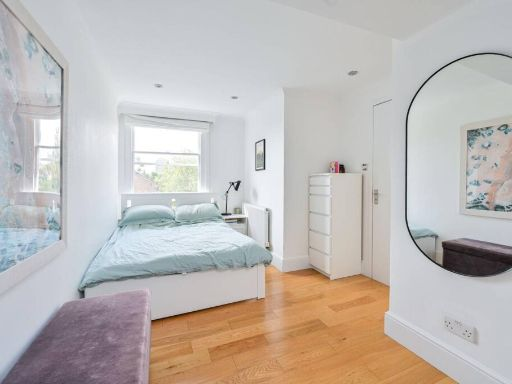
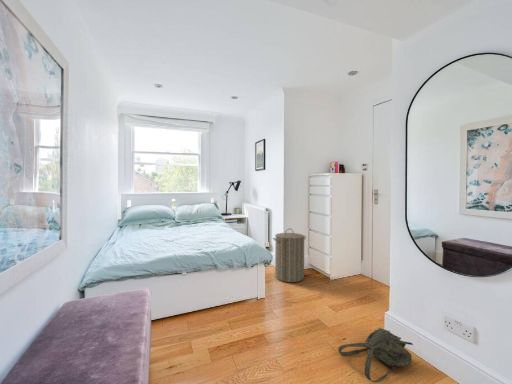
+ laundry hamper (289, 252)
+ backpack (377, 347)
